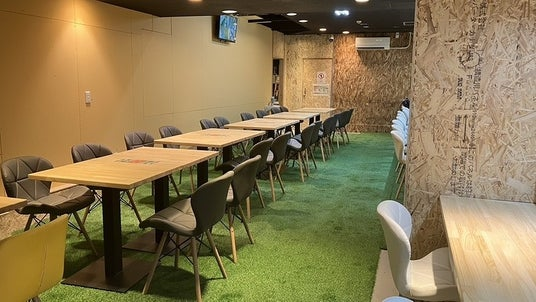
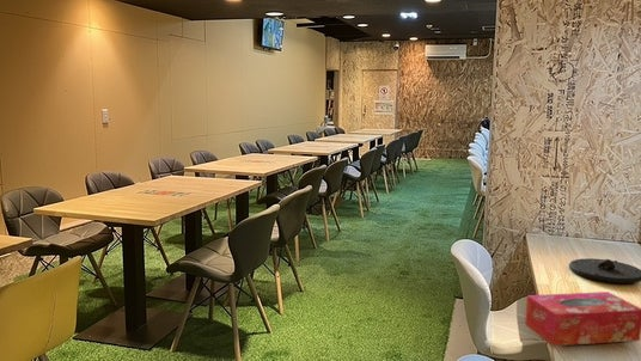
+ tissue box (581, 317)
+ plate (606, 264)
